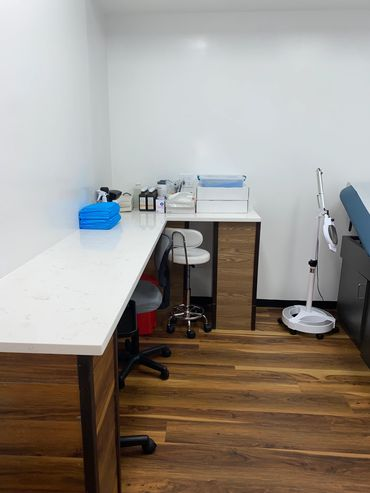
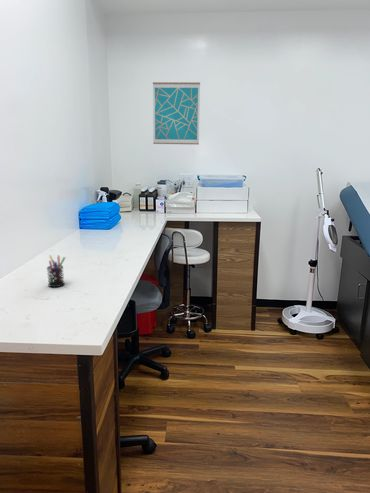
+ pen holder (57, 269)
+ wall art (176, 113)
